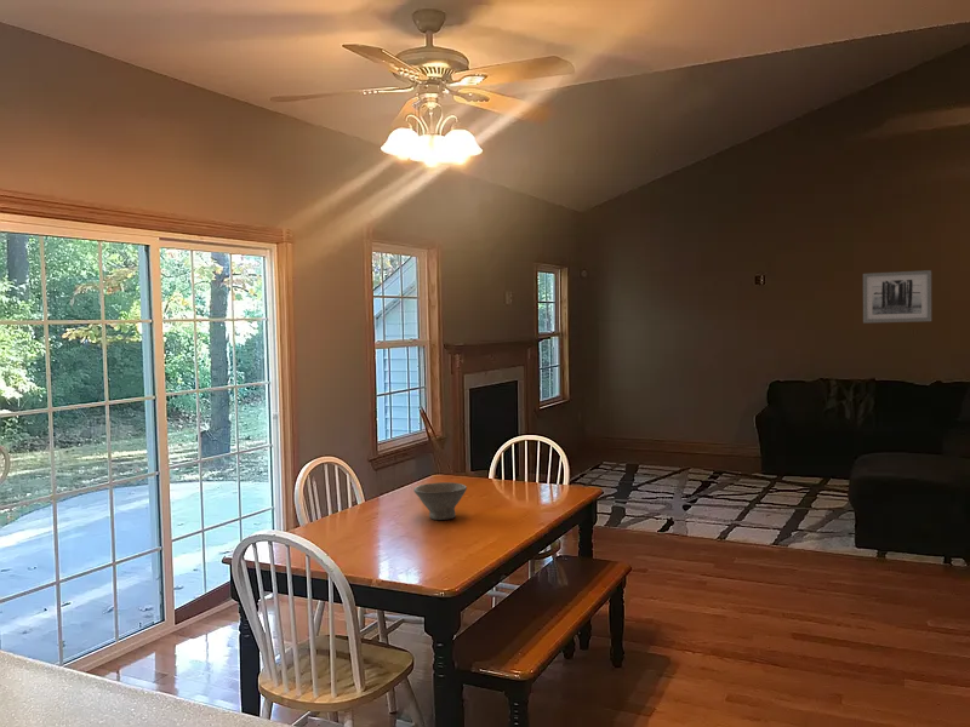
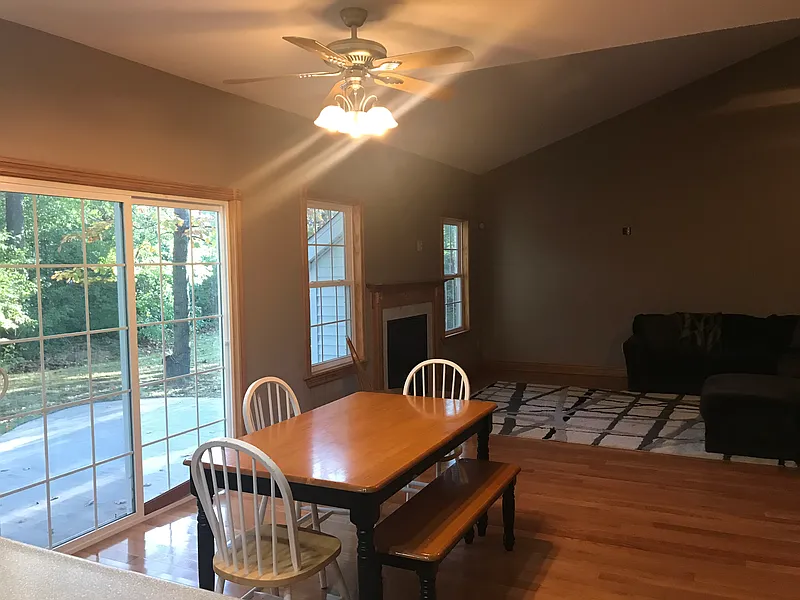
- bowl (440, 502)
- wall art (896, 297)
